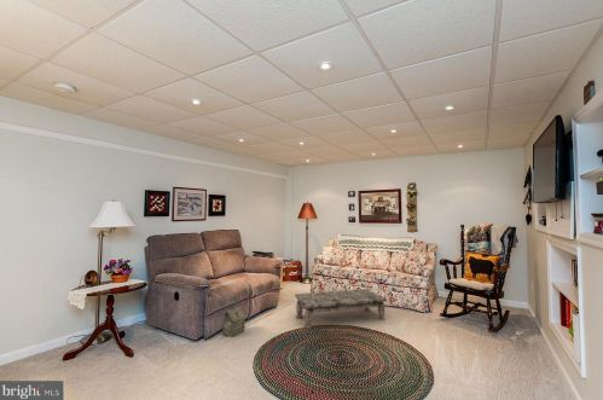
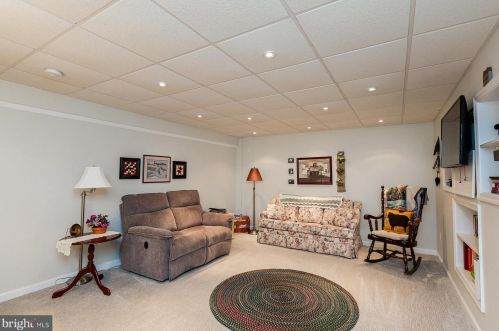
- coffee table (340, 307)
- bag (233, 320)
